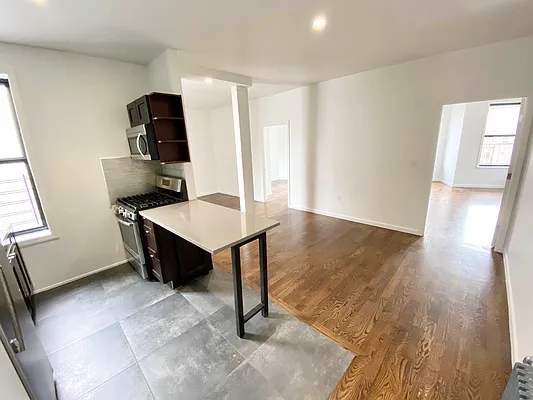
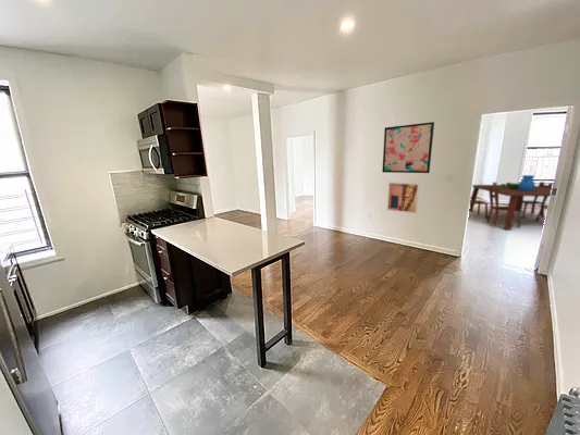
+ wall art (406, 149)
+ wall art (402, 197)
+ dining table (513, 197)
